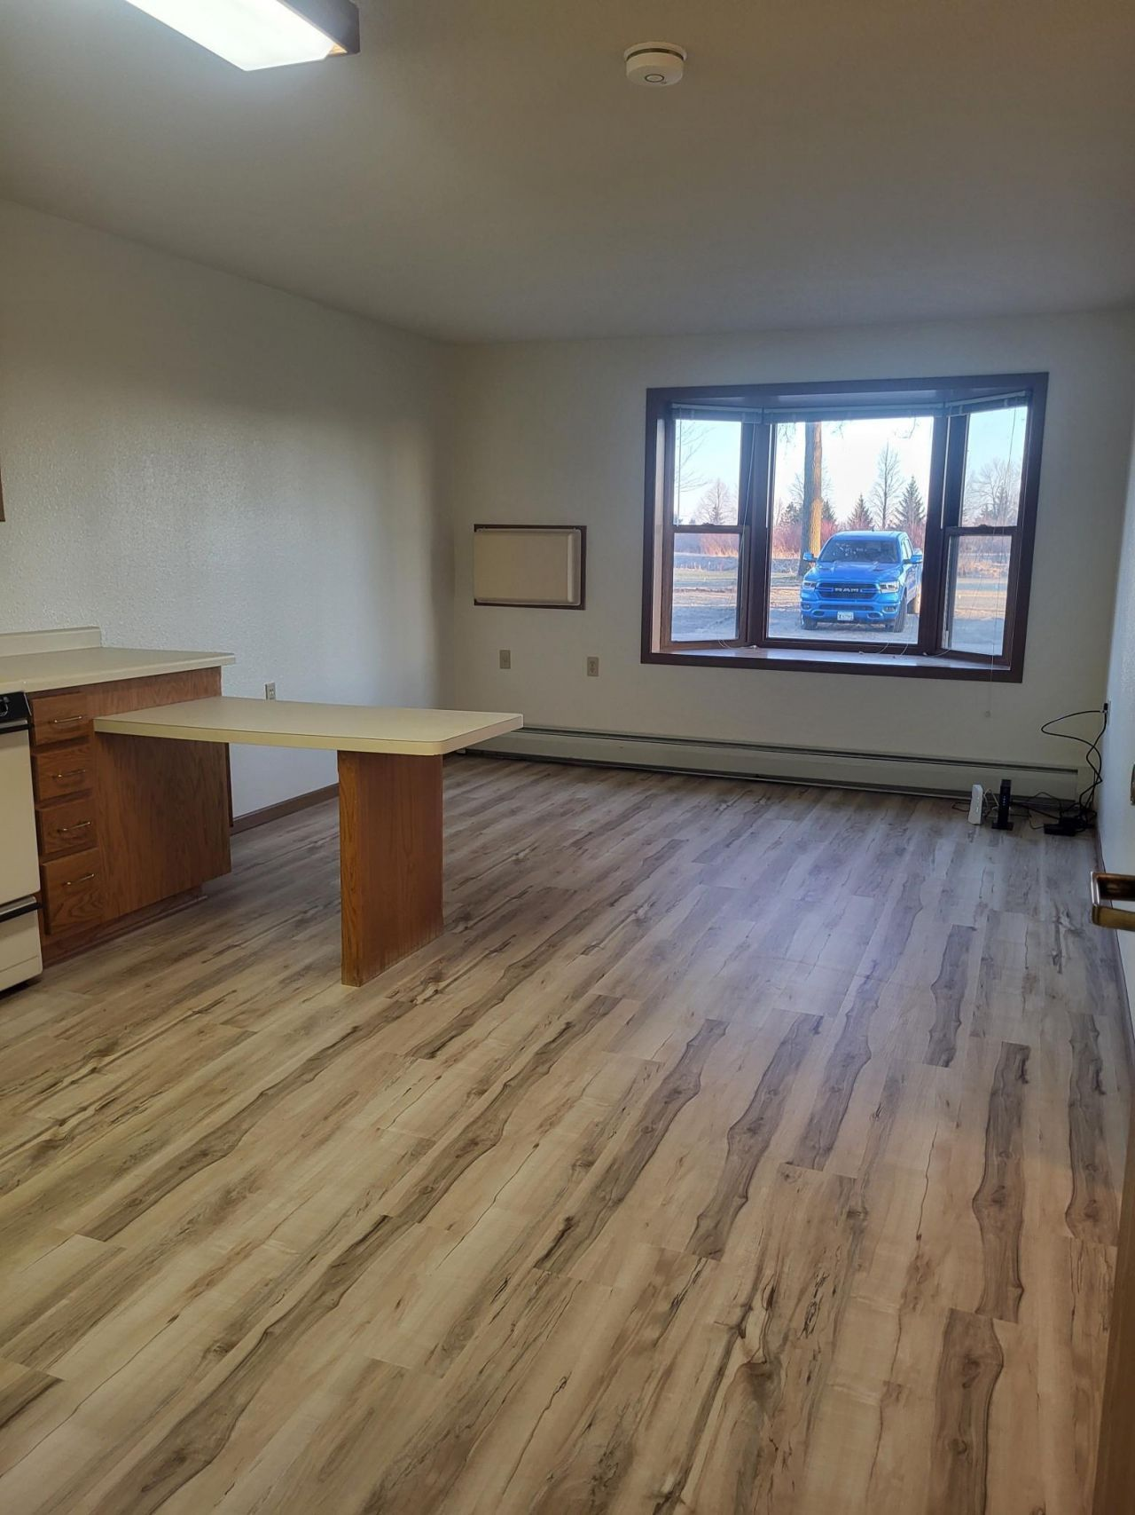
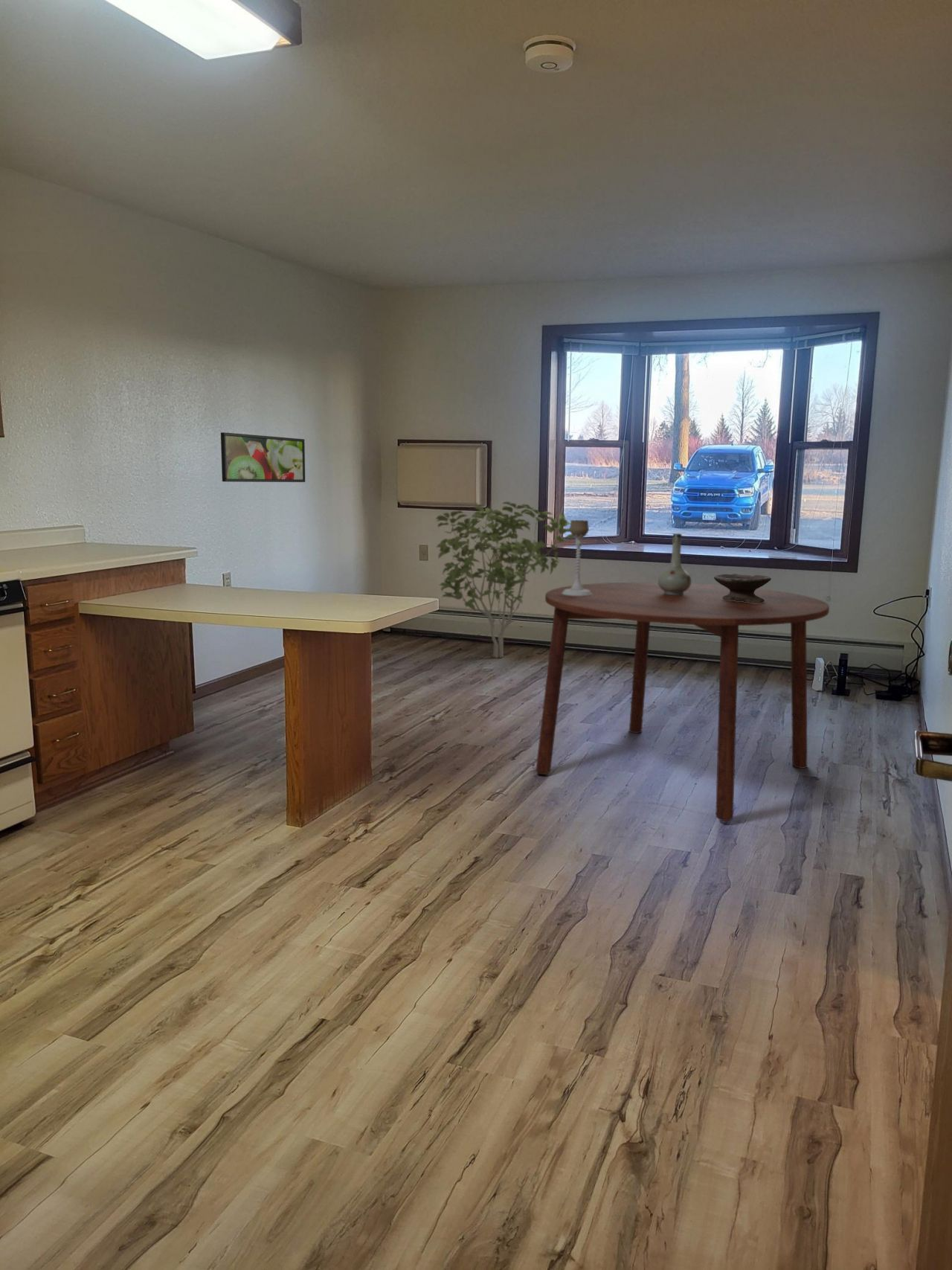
+ dining table (645, 684)
+ bowl (742, 588)
+ candle holder (578, 557)
+ shrub (501, 580)
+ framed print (266, 459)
+ vase (675, 563)
